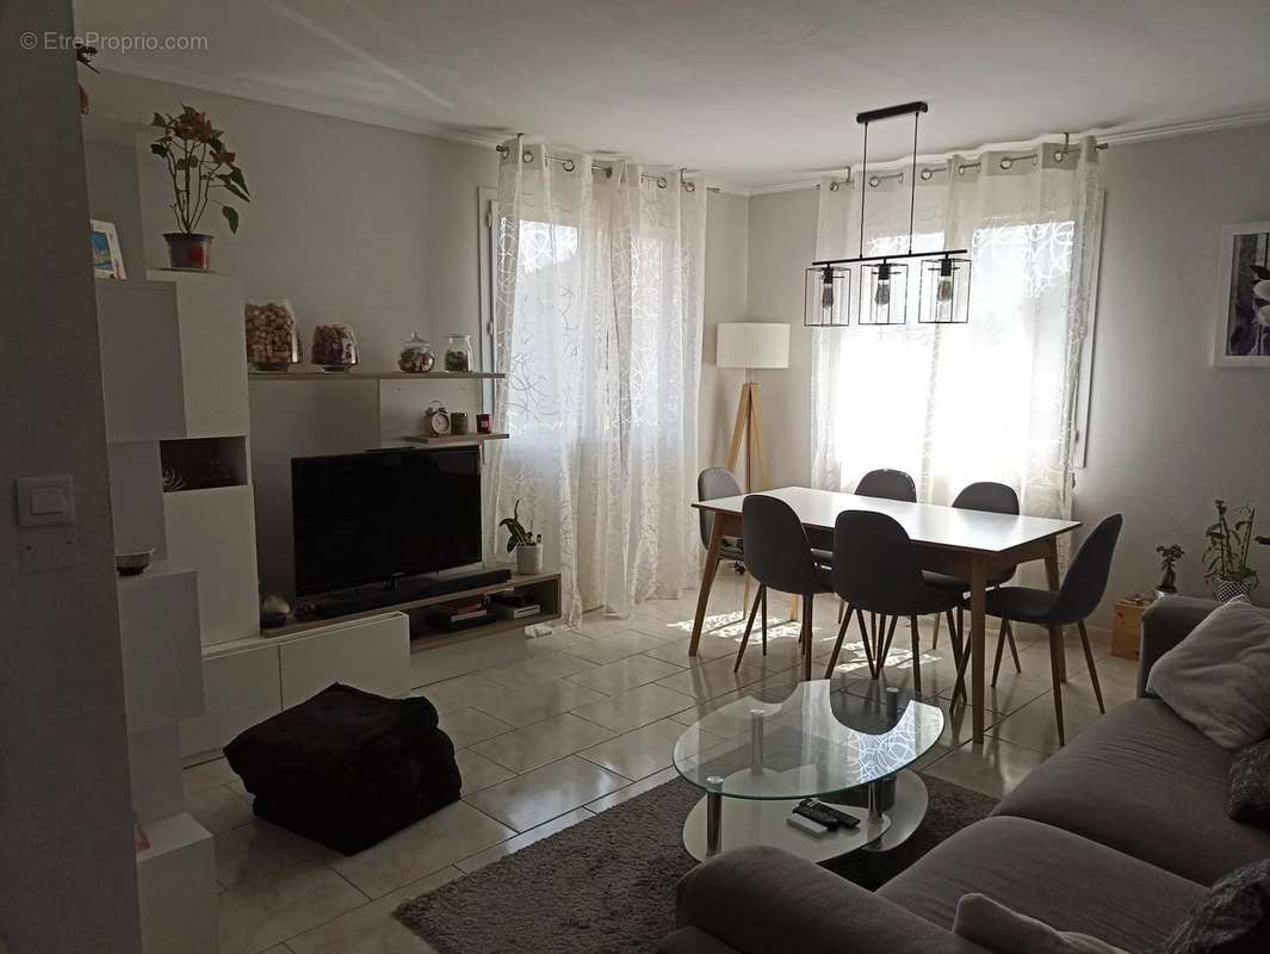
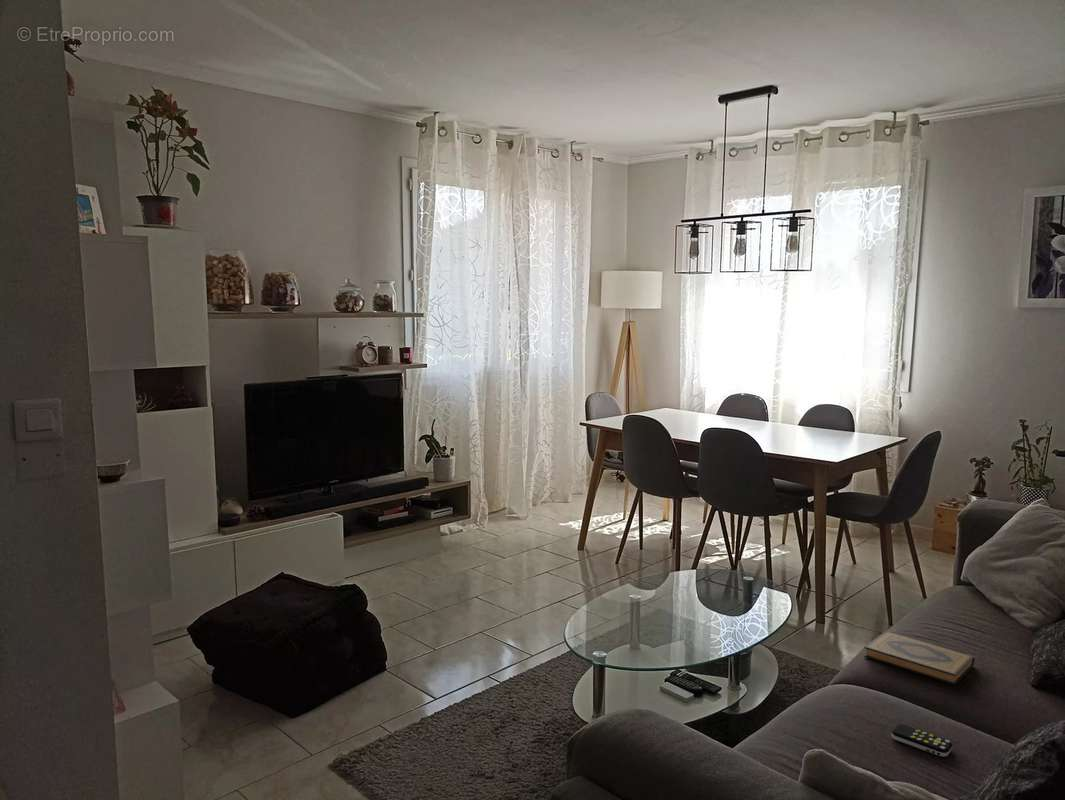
+ remote control (921, 739)
+ hardback book (918, 655)
